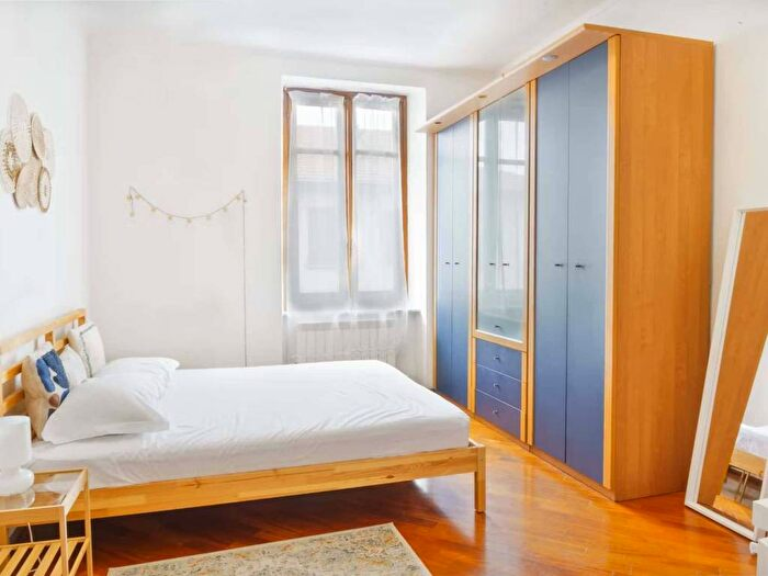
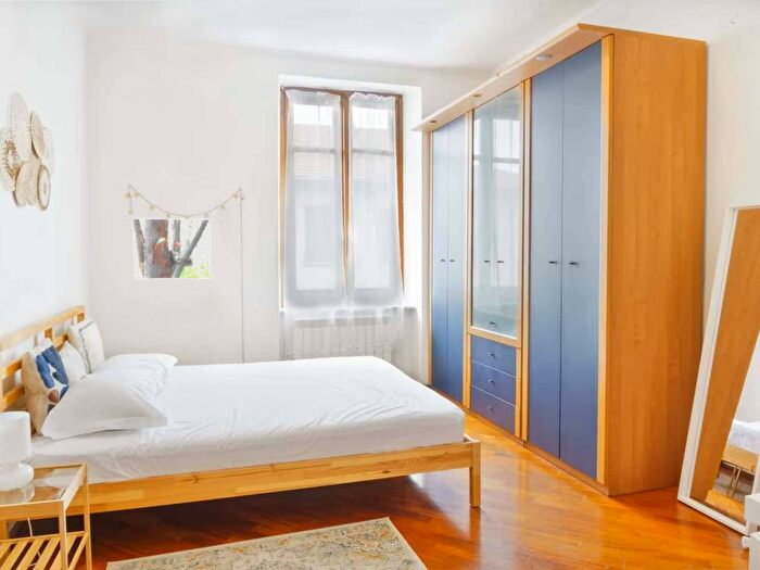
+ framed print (173, 249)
